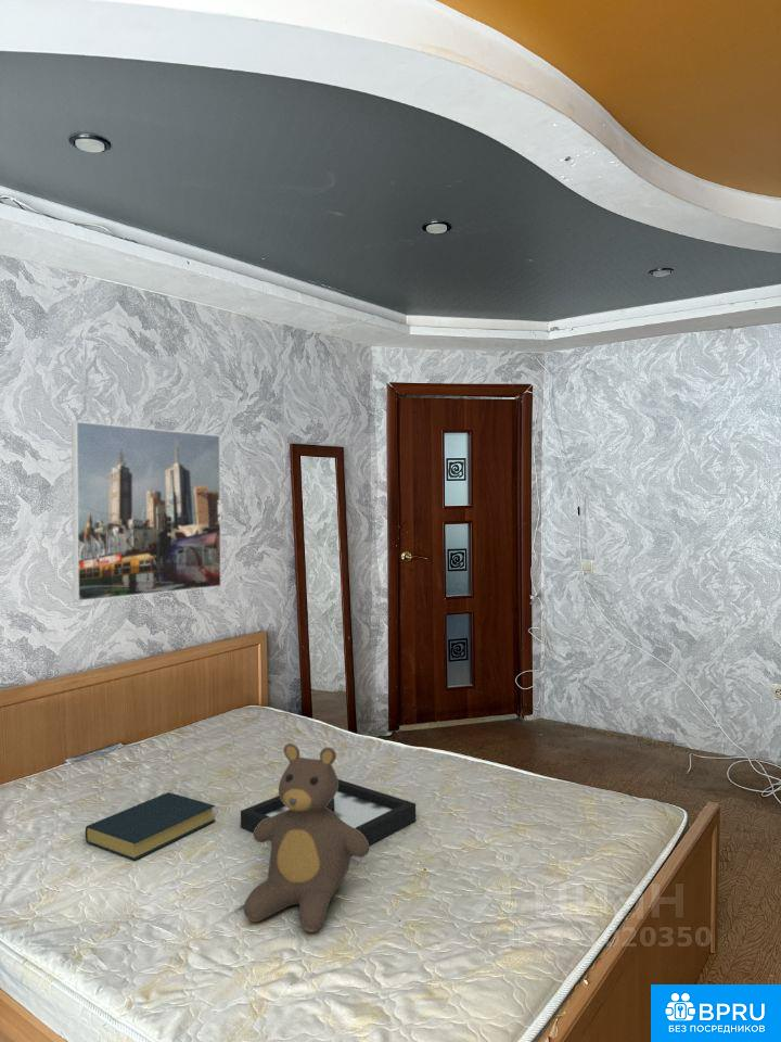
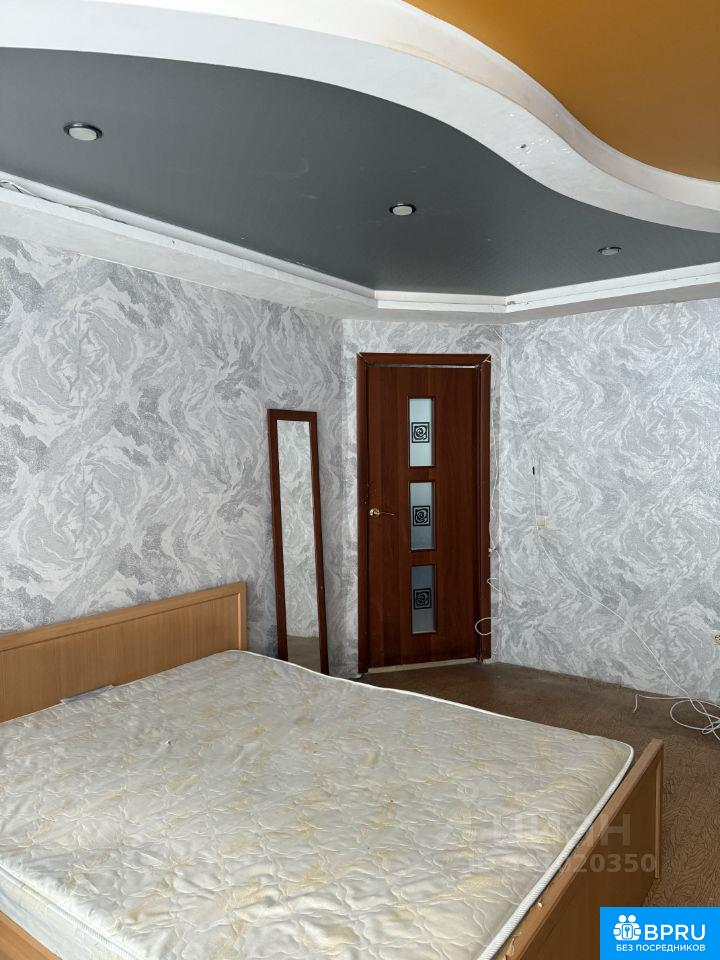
- decorative tray (332, 811)
- teddy bear (300, 828)
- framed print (153, 511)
- hardback book (152, 823)
